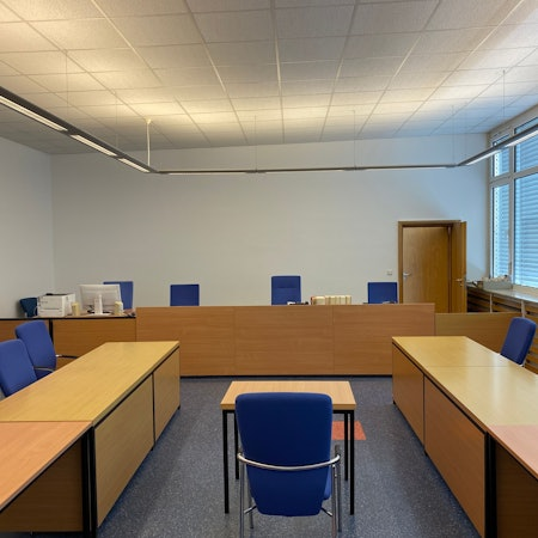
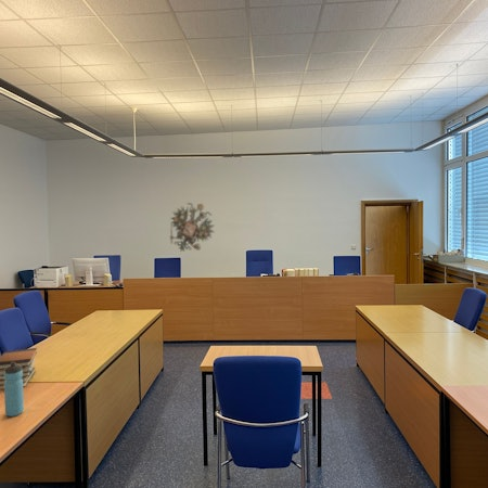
+ water bottle (13, 387)
+ emblem (191, 227)
+ book stack (18, 364)
